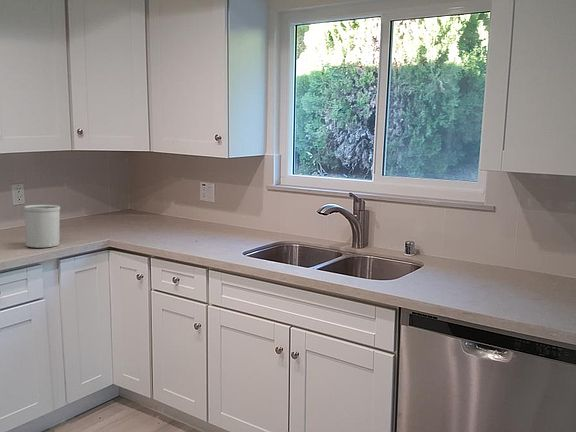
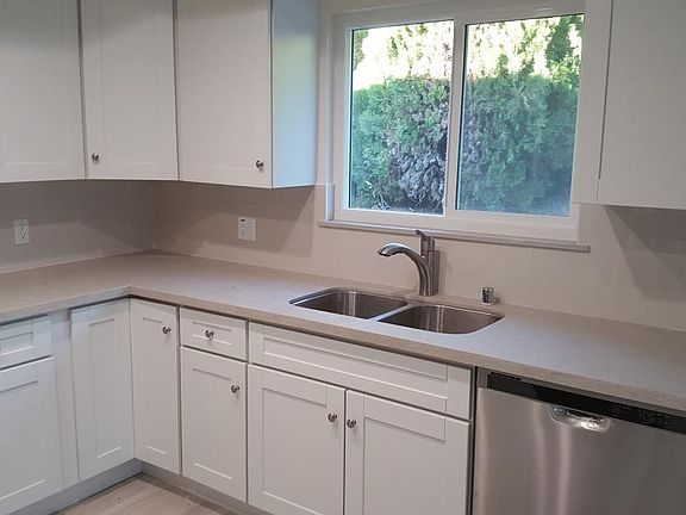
- utensil holder (42, 225)
